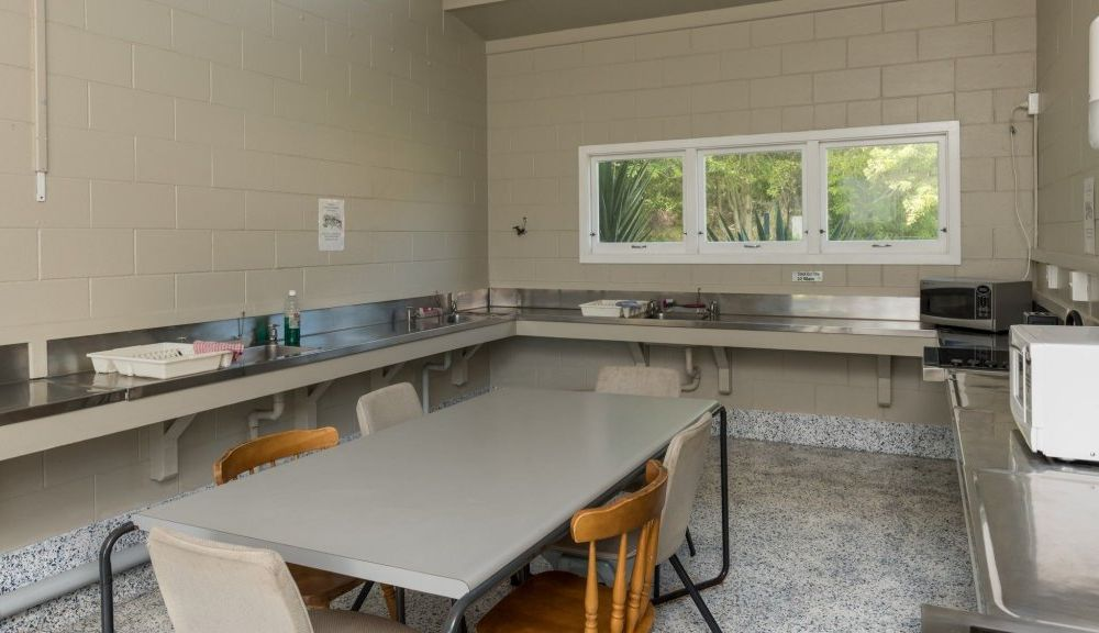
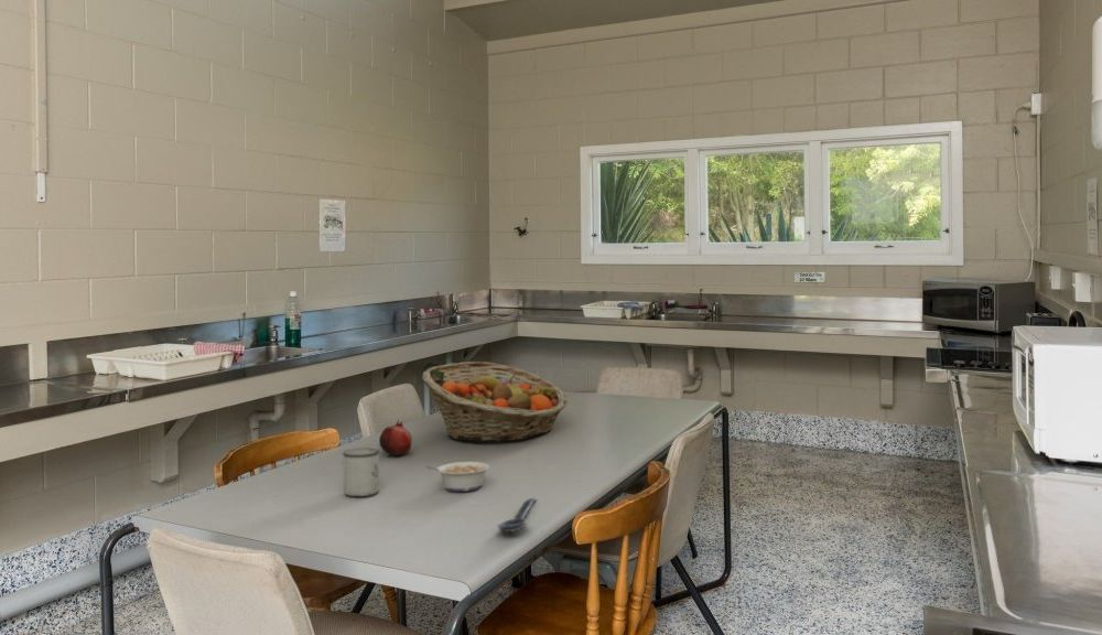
+ legume (462, 475)
+ fruit basket (496, 398)
+ mug (365, 471)
+ spoon (523, 513)
+ fruit (396, 437)
